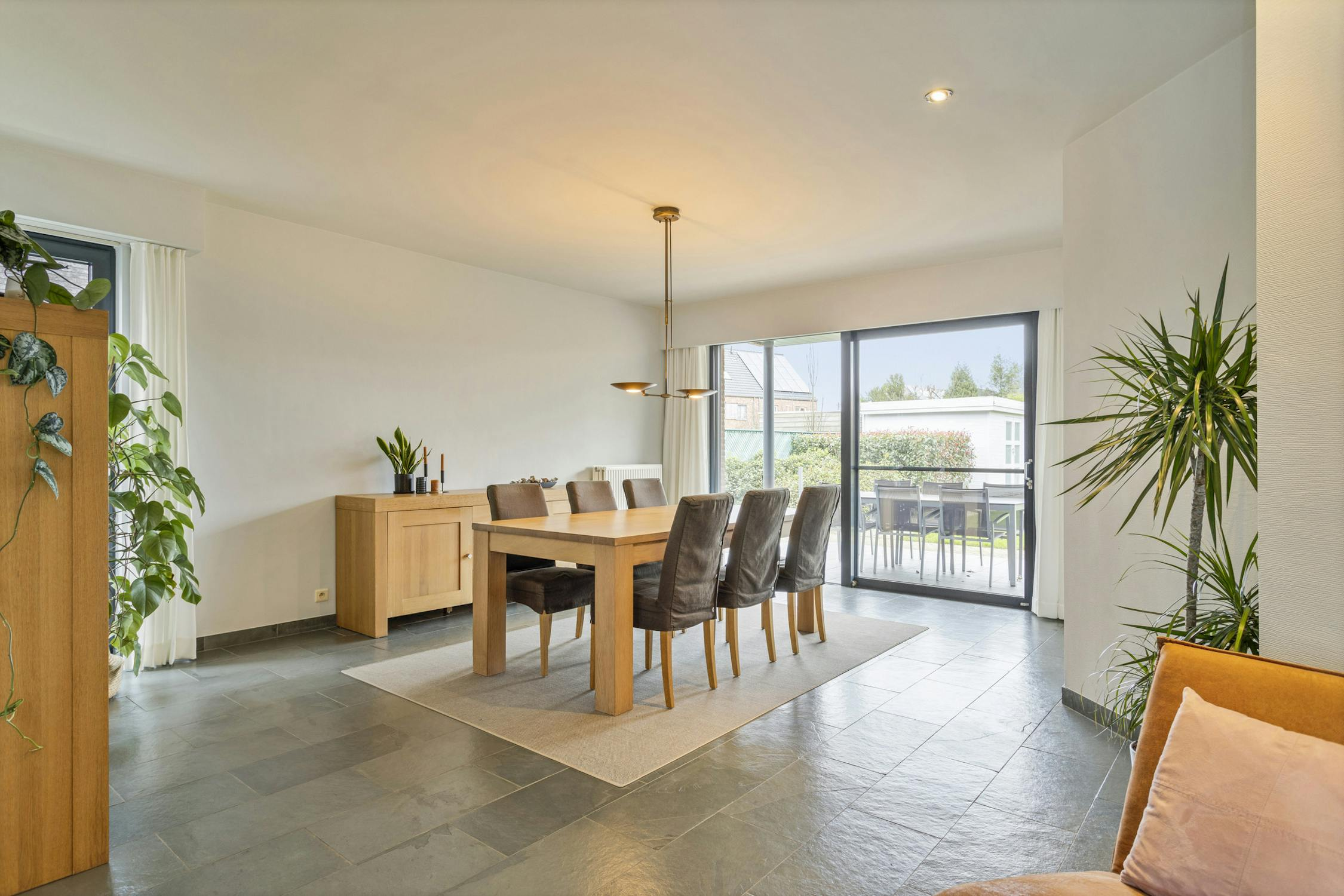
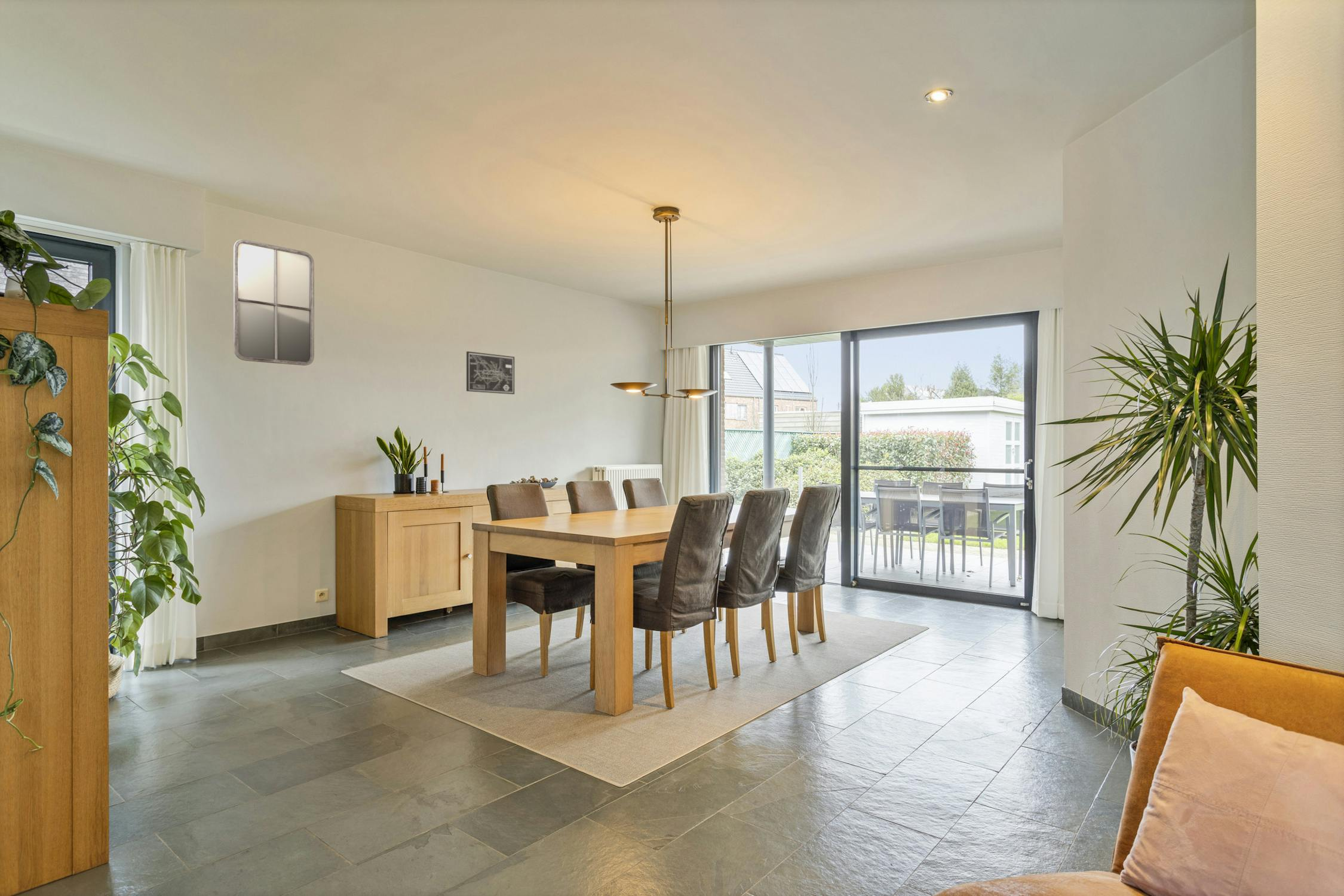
+ wall art (491, 373)
+ home mirror (275, 305)
